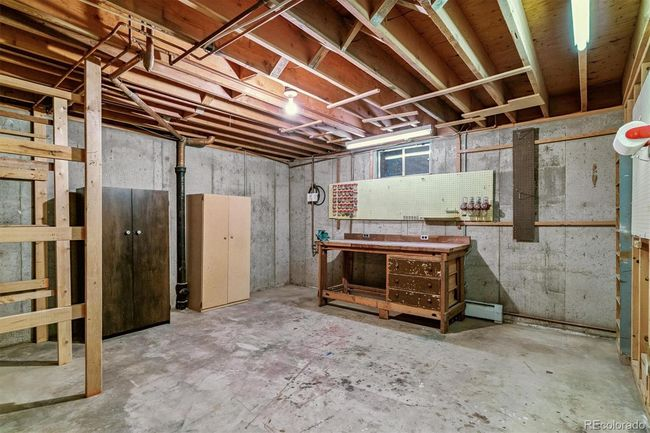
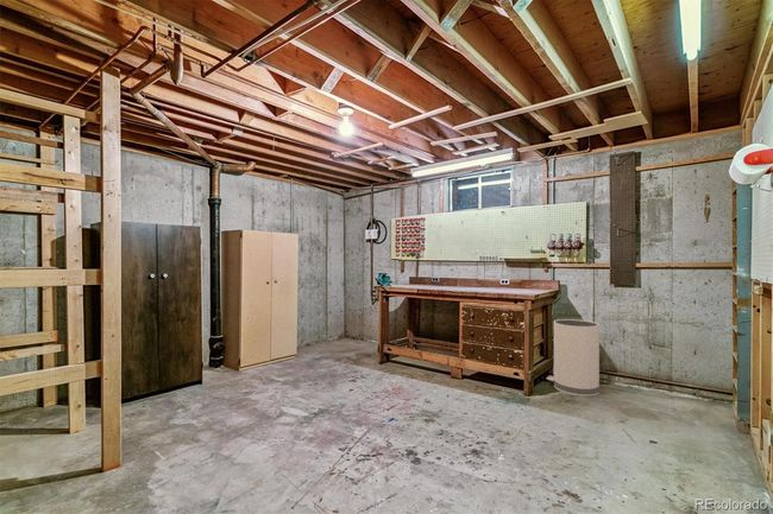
+ garbage can (572, 355)
